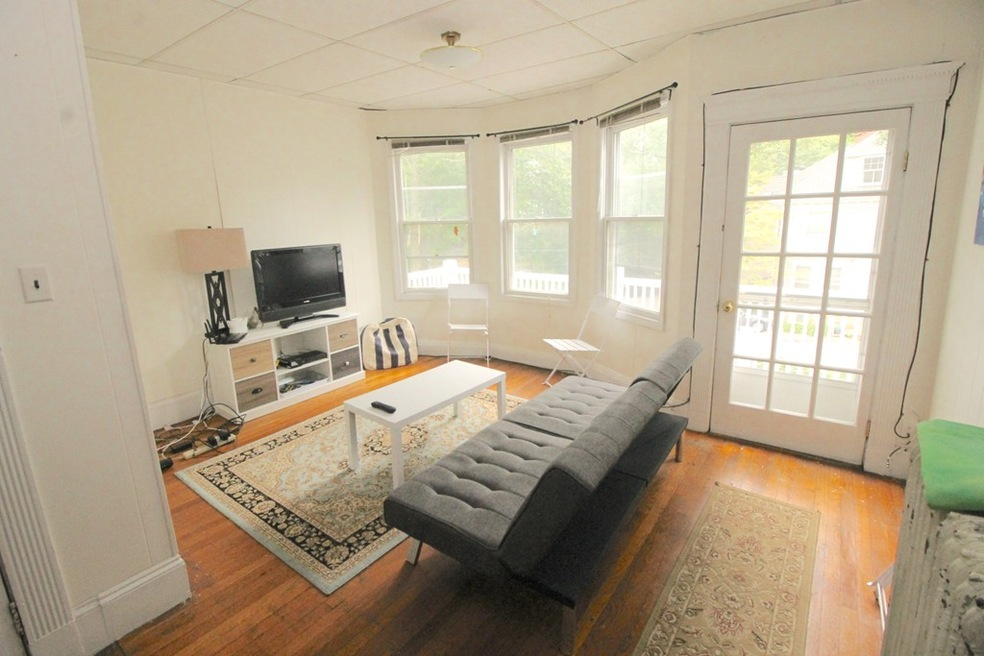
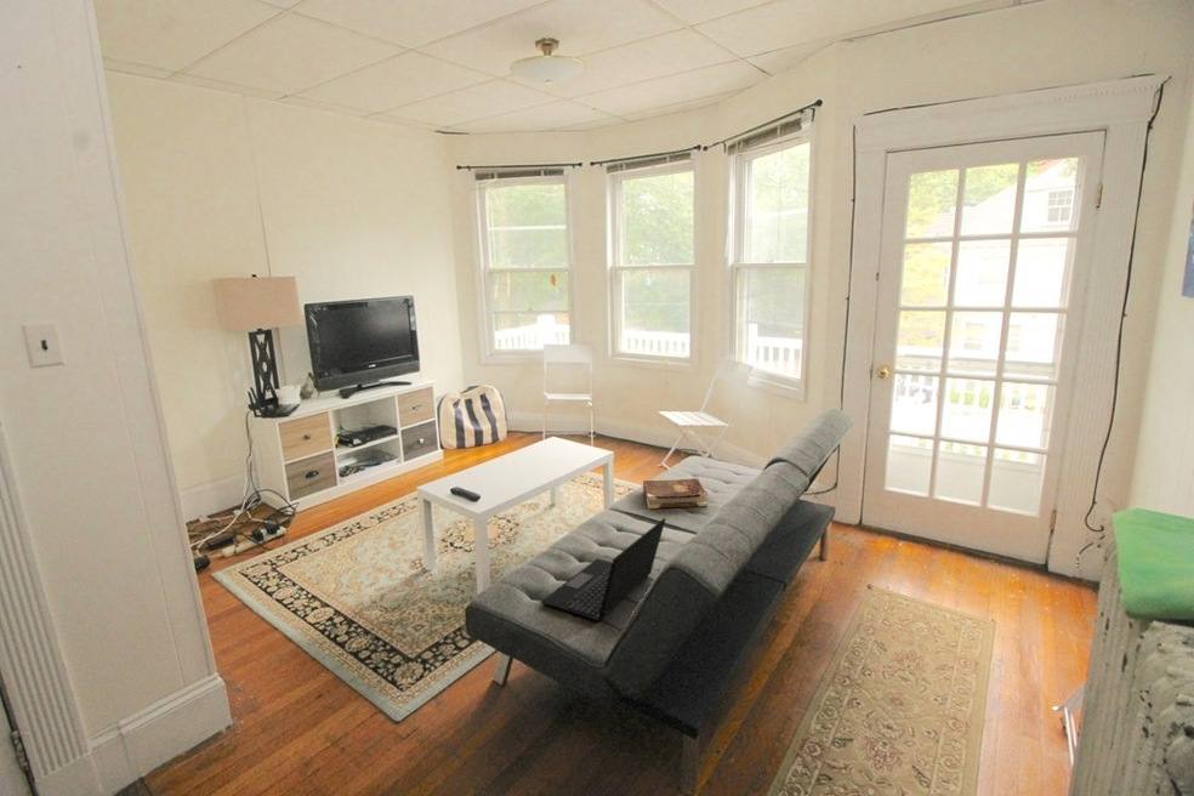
+ laptop (604, 561)
+ book (673, 491)
